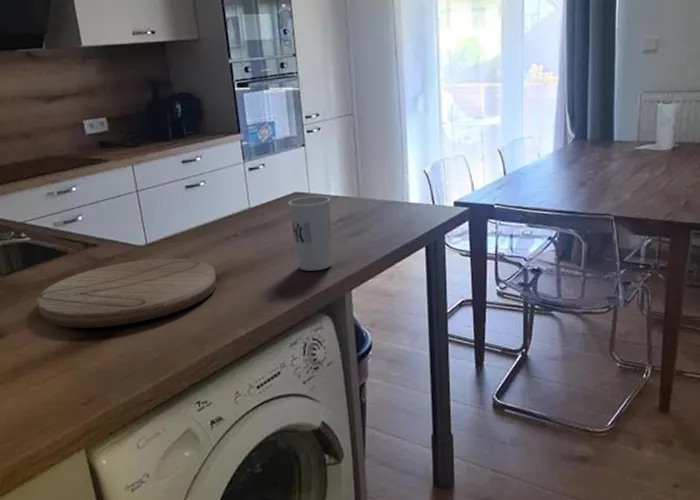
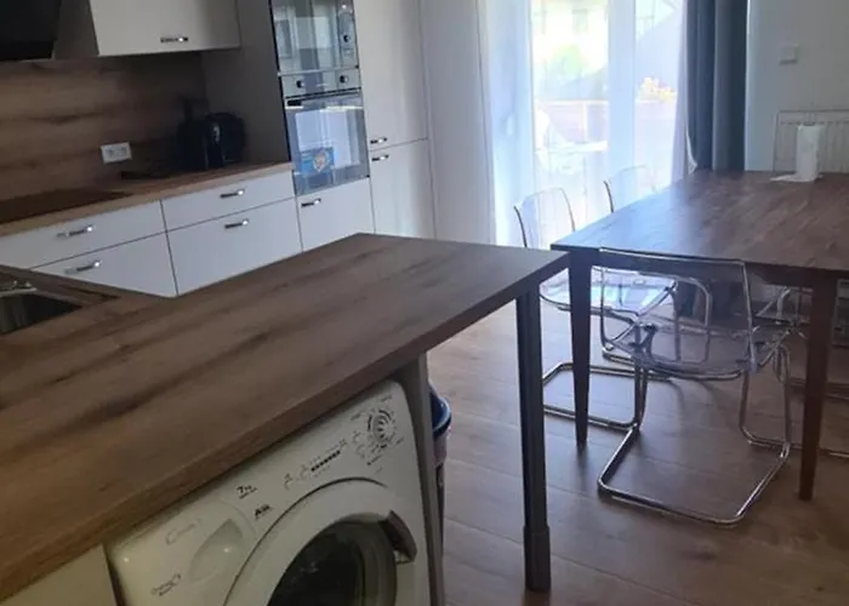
- cup (312, 233)
- cutting board (130, 289)
